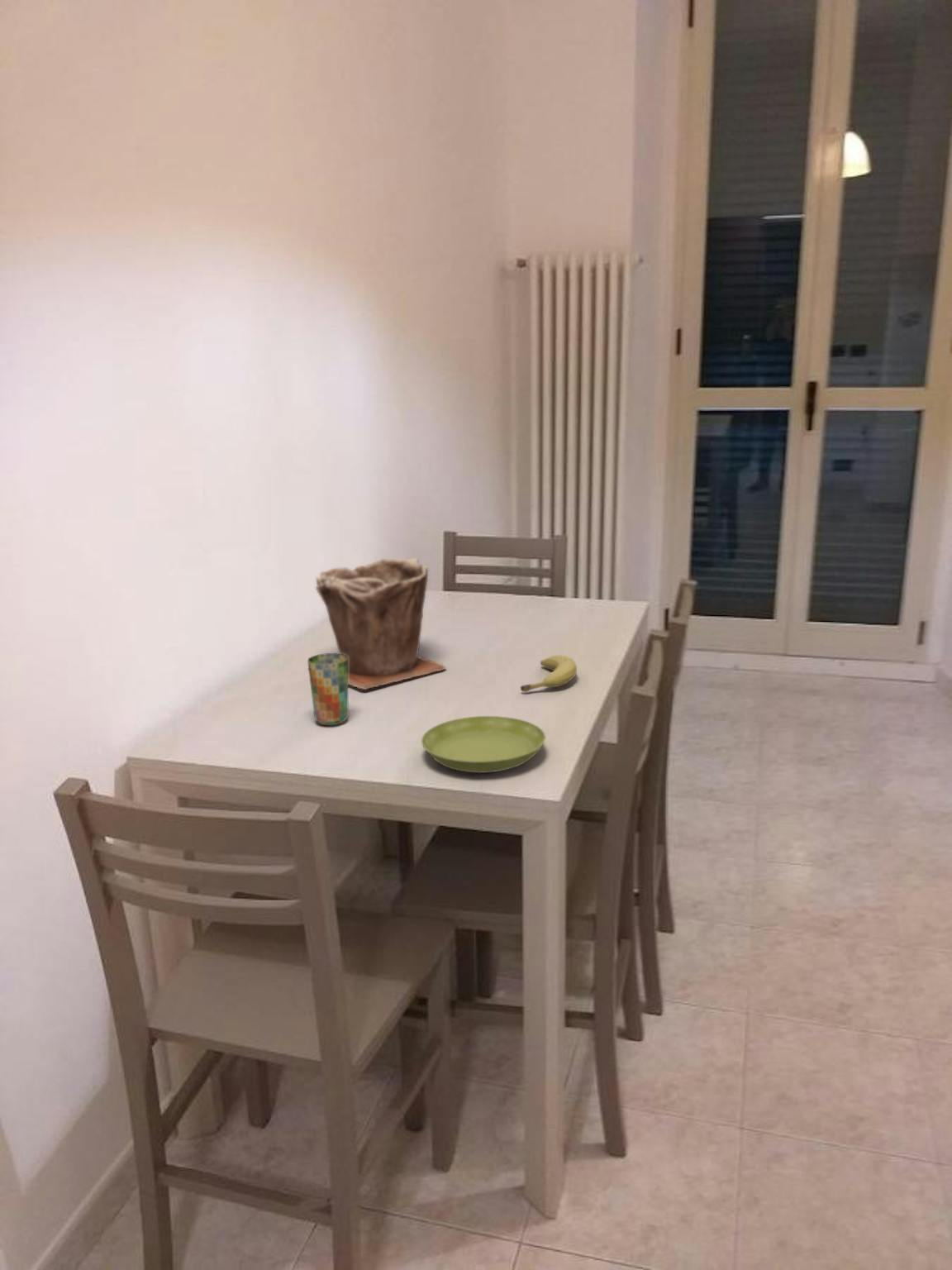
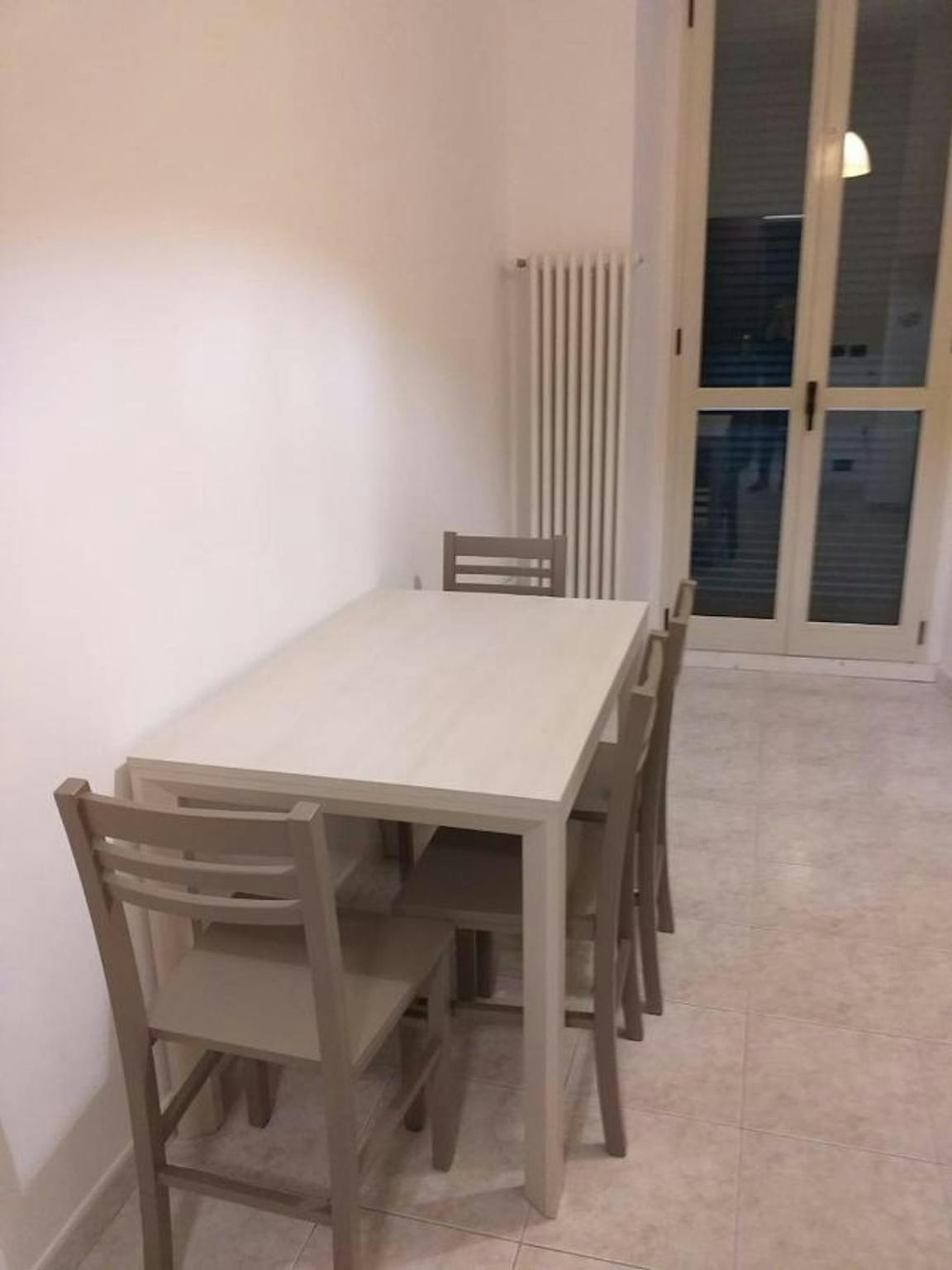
- cup (330, 690)
- fruit (552, 670)
- plant pot (375, 618)
- saucer (483, 745)
